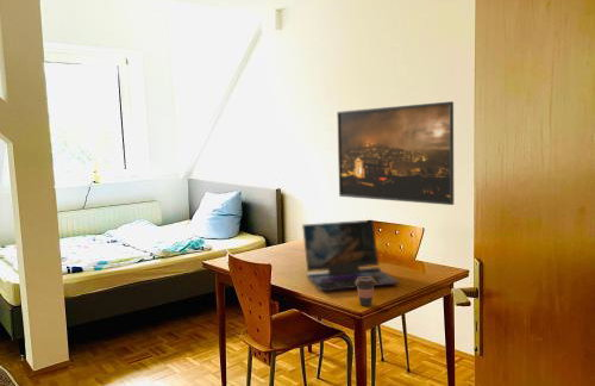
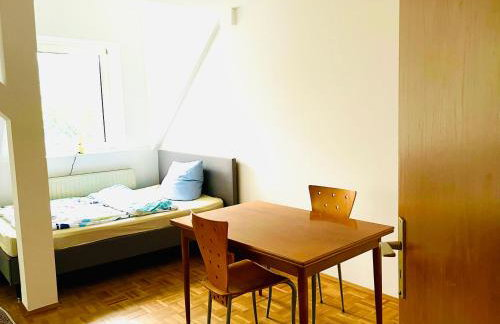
- laptop (347, 253)
- coffee cup (365, 291)
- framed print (389, 154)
